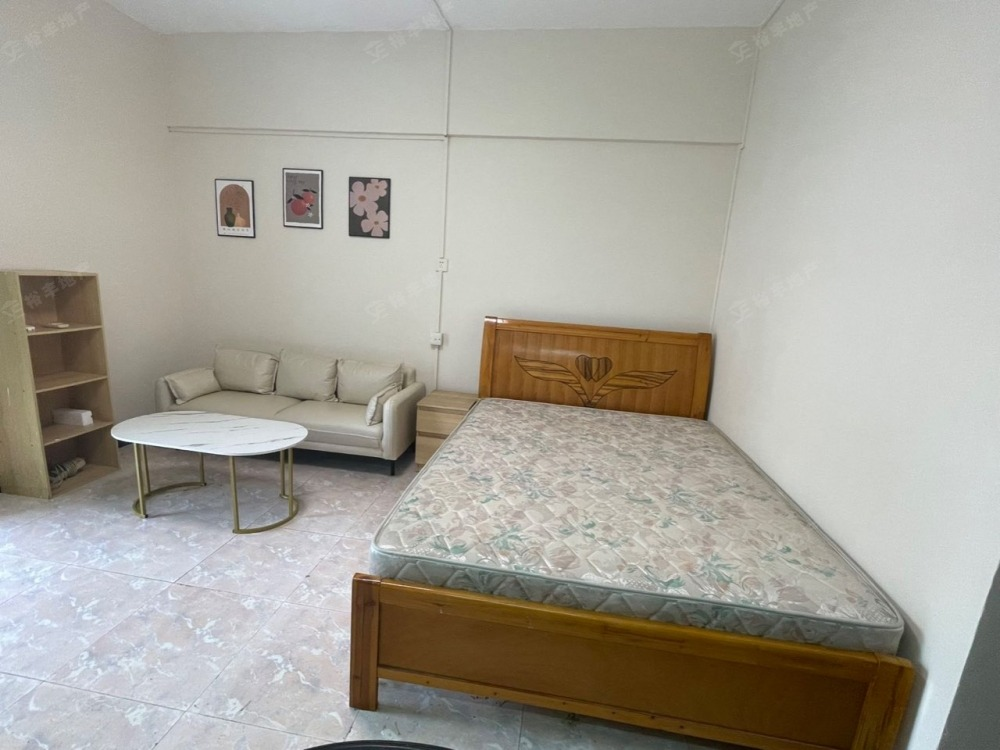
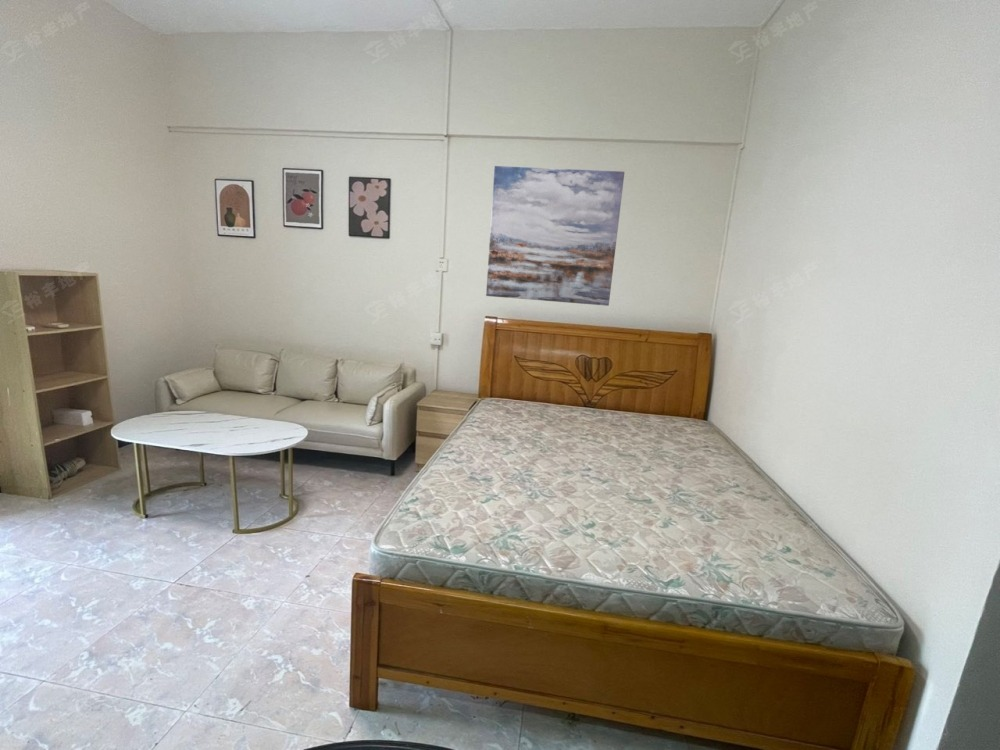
+ wall art (552, 236)
